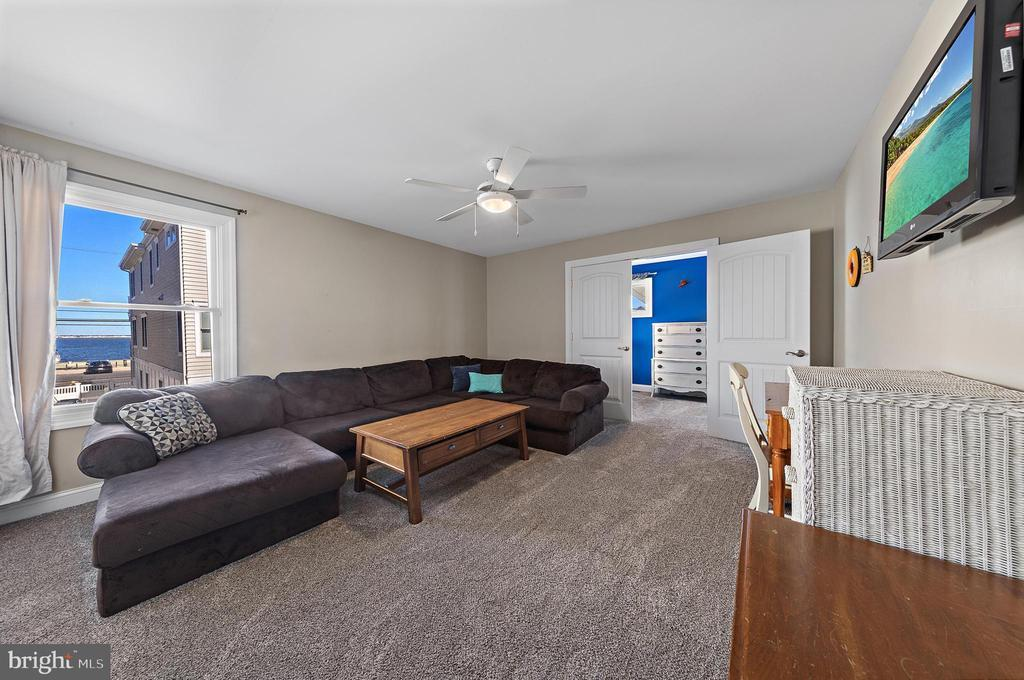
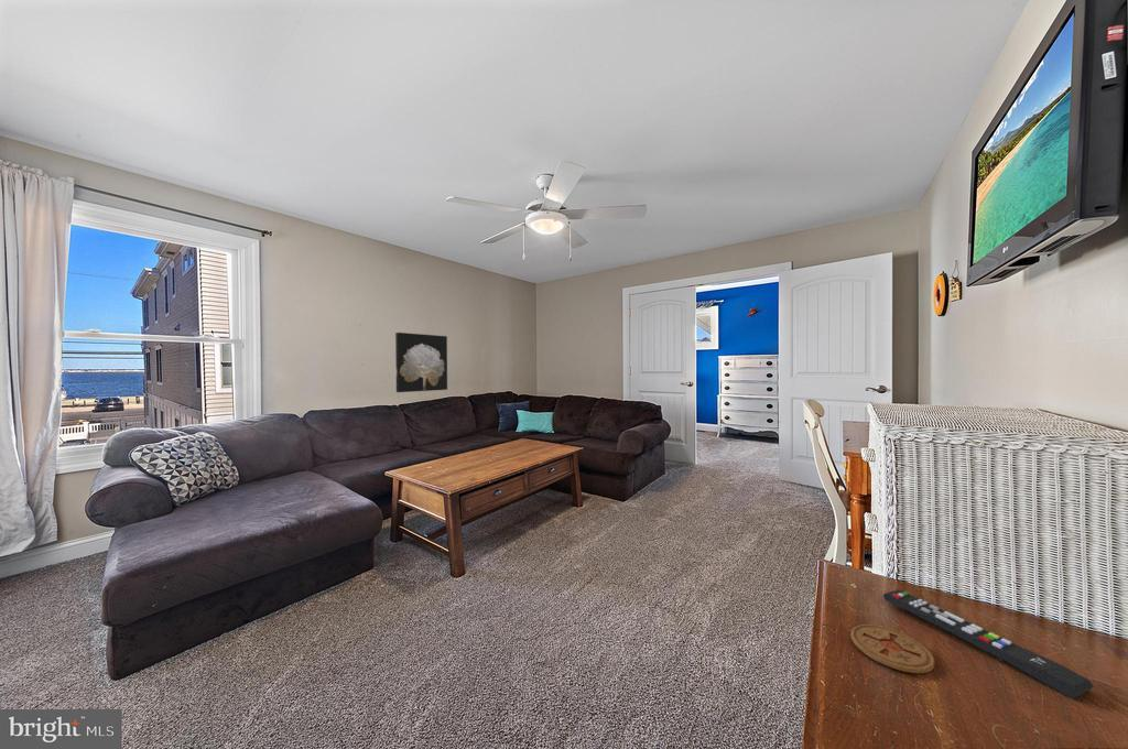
+ remote control (970, 633)
+ wall art (422, 362)
+ coaster (890, 647)
